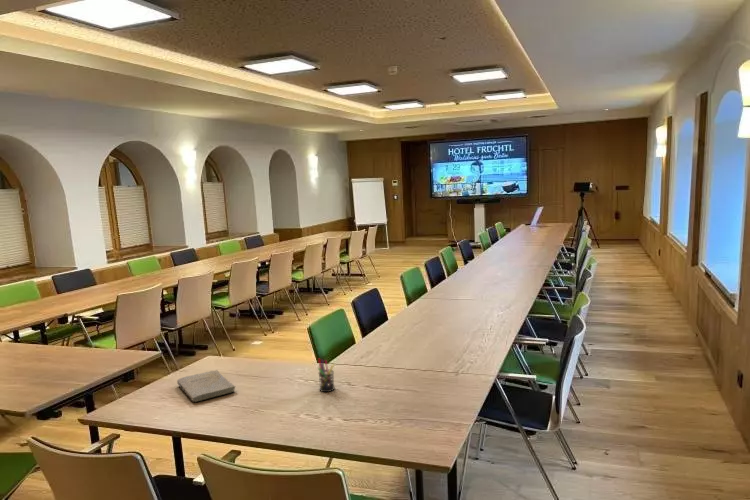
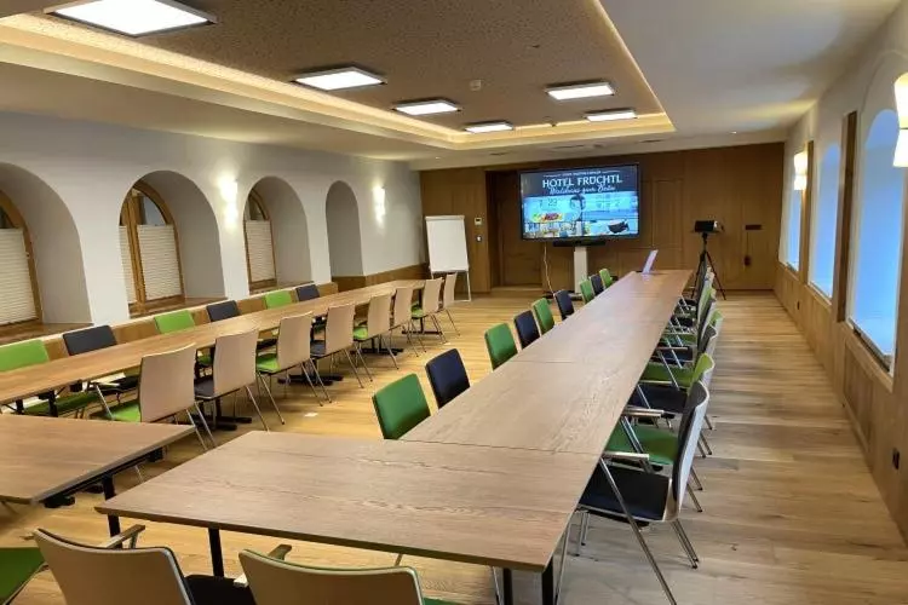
- book (206, 385)
- pen holder (324, 375)
